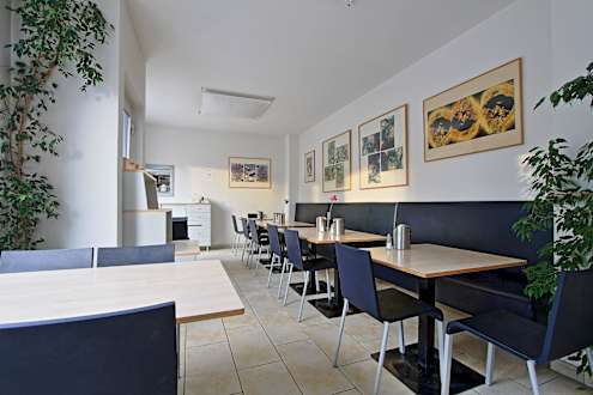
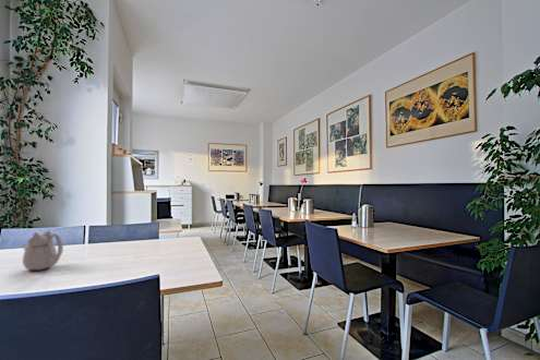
+ teapot (41, 250)
